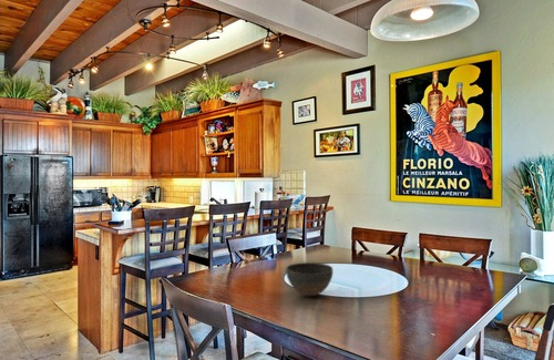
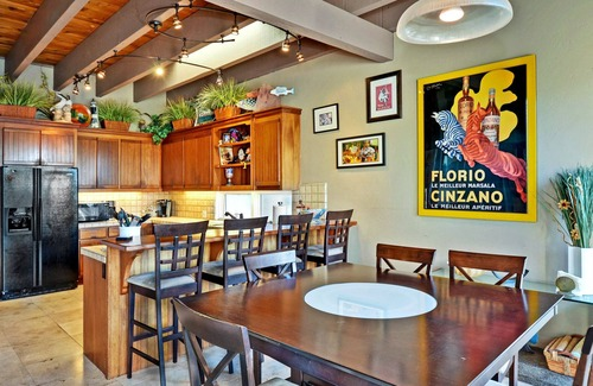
- bowl (309, 281)
